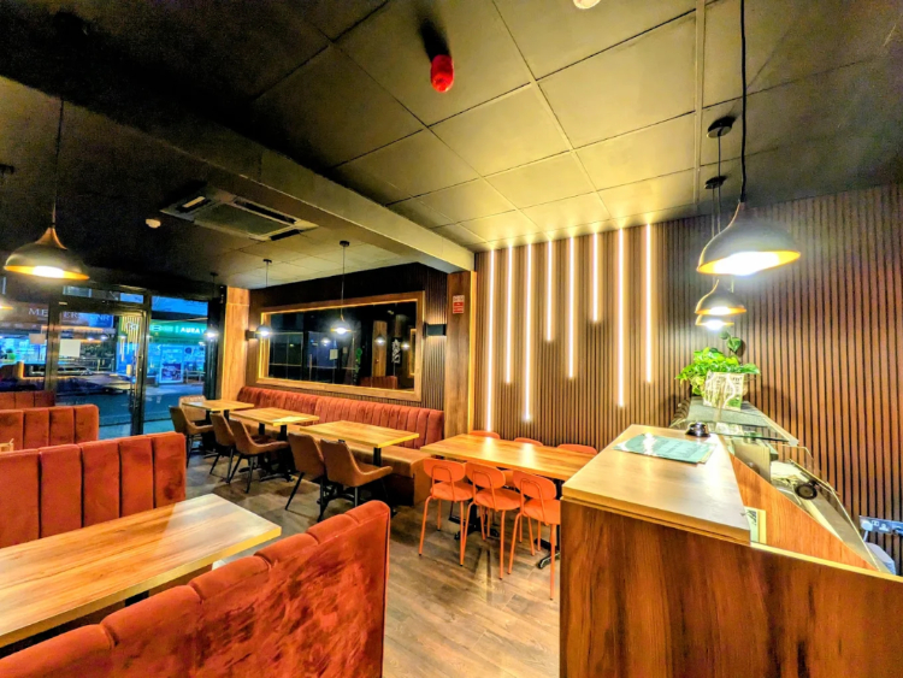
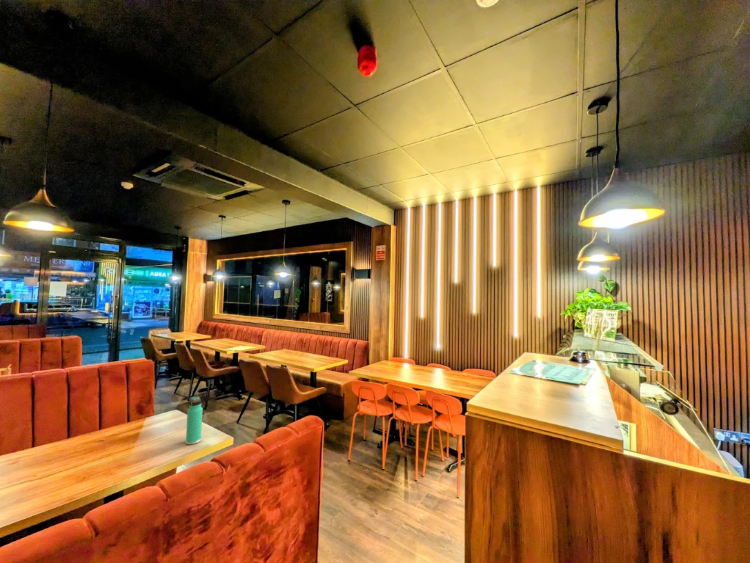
+ thermos bottle (194, 419)
